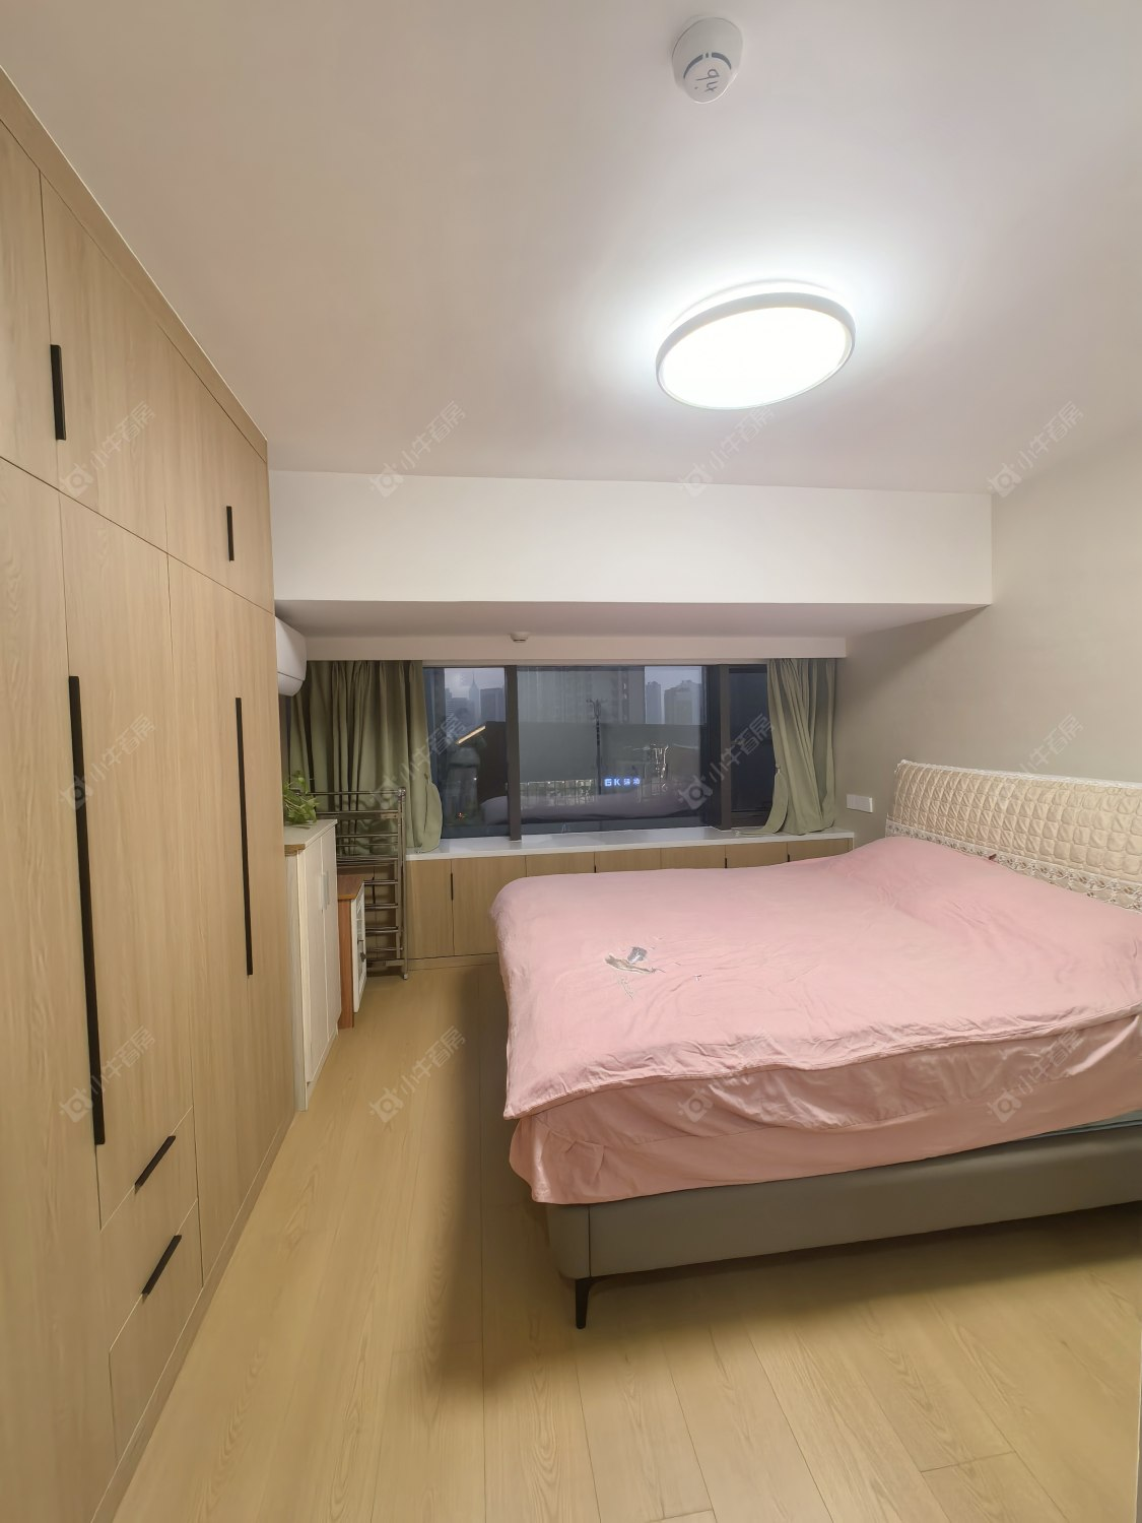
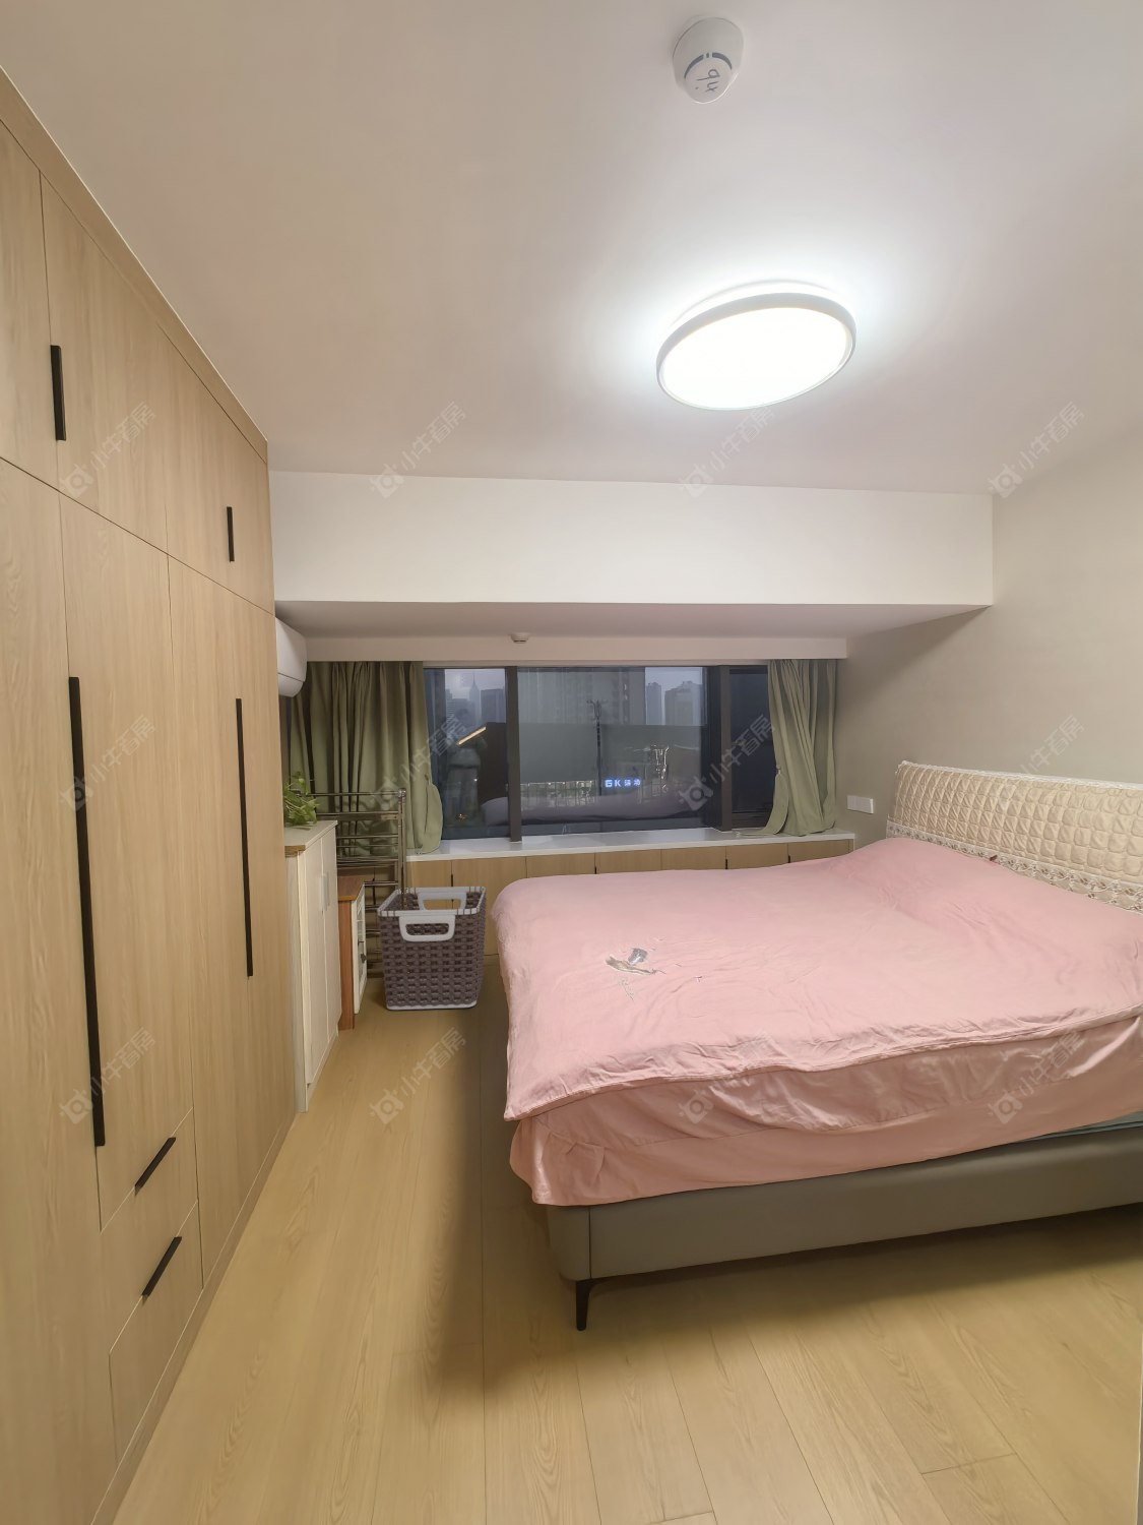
+ clothes hamper (436, 945)
